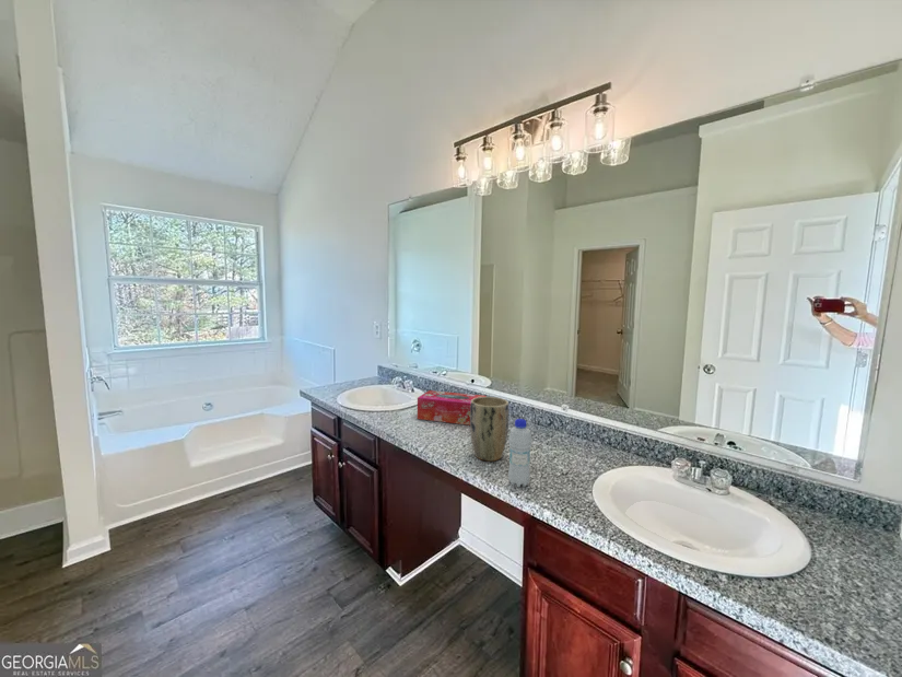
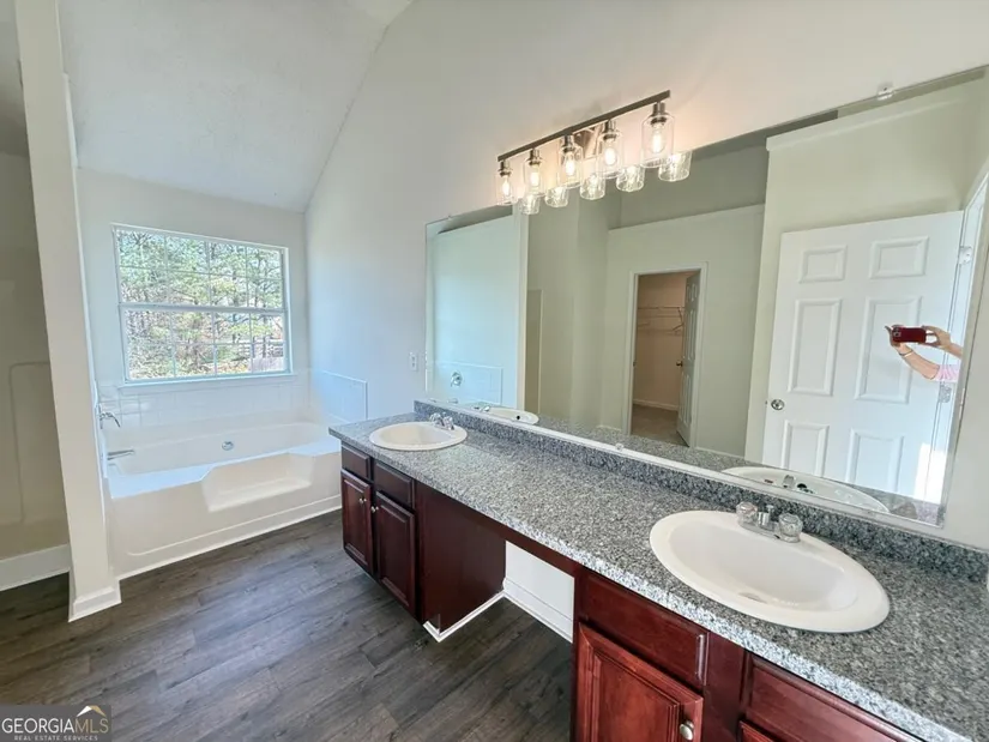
- bottle (519, 451)
- plant pot (489, 428)
- tissue box (452, 407)
